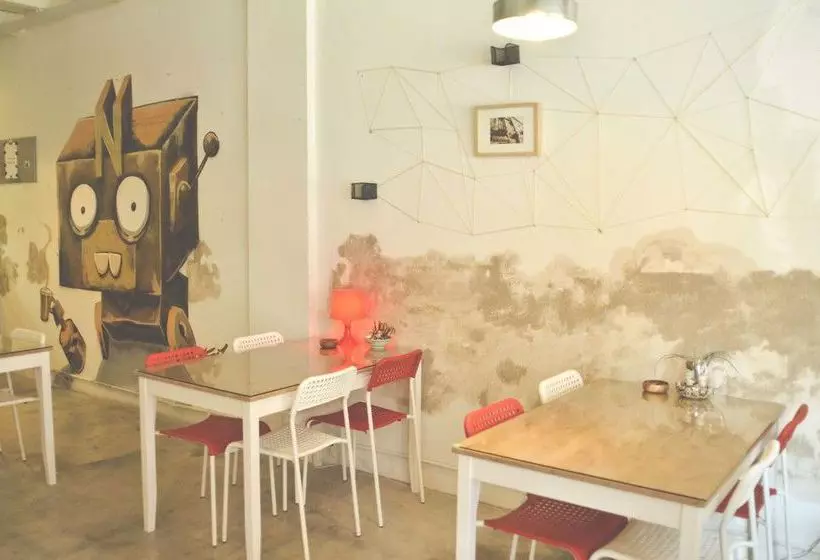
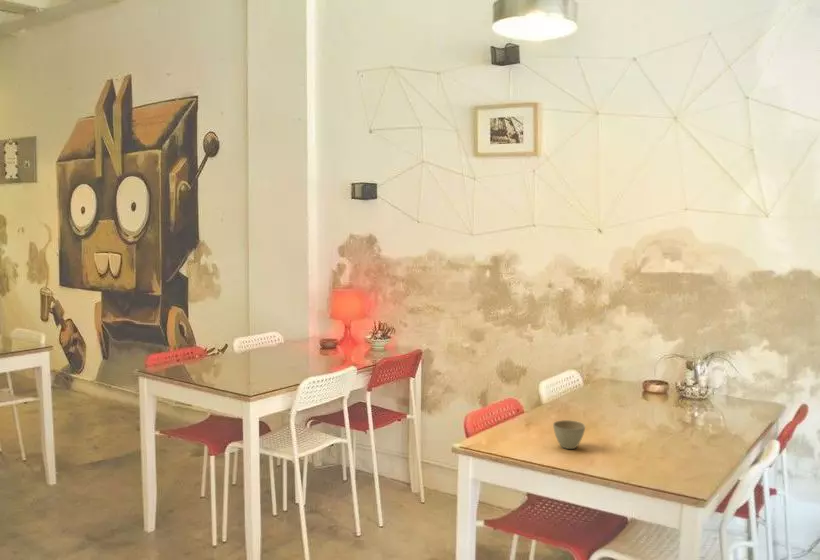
+ flower pot (568, 435)
